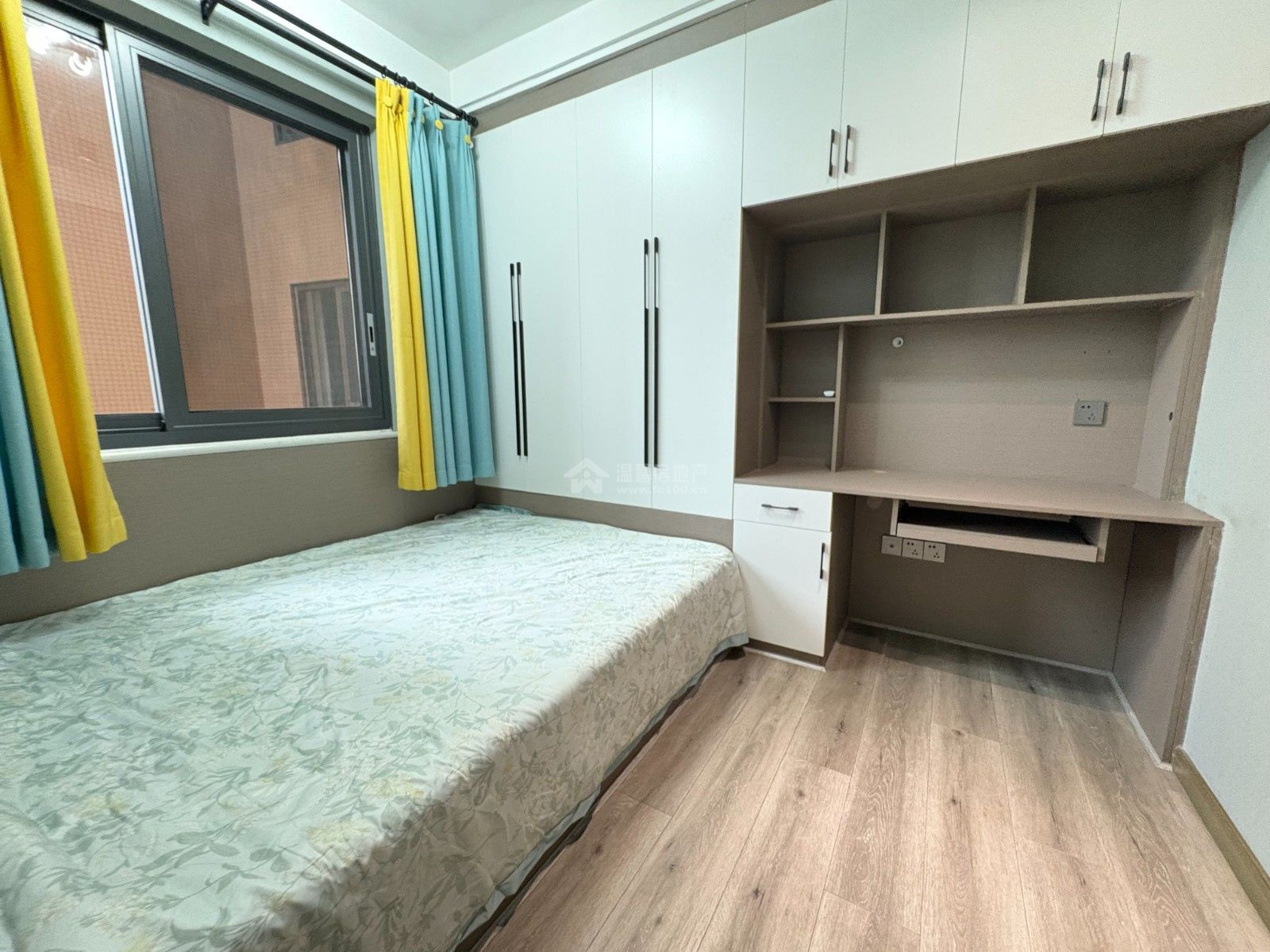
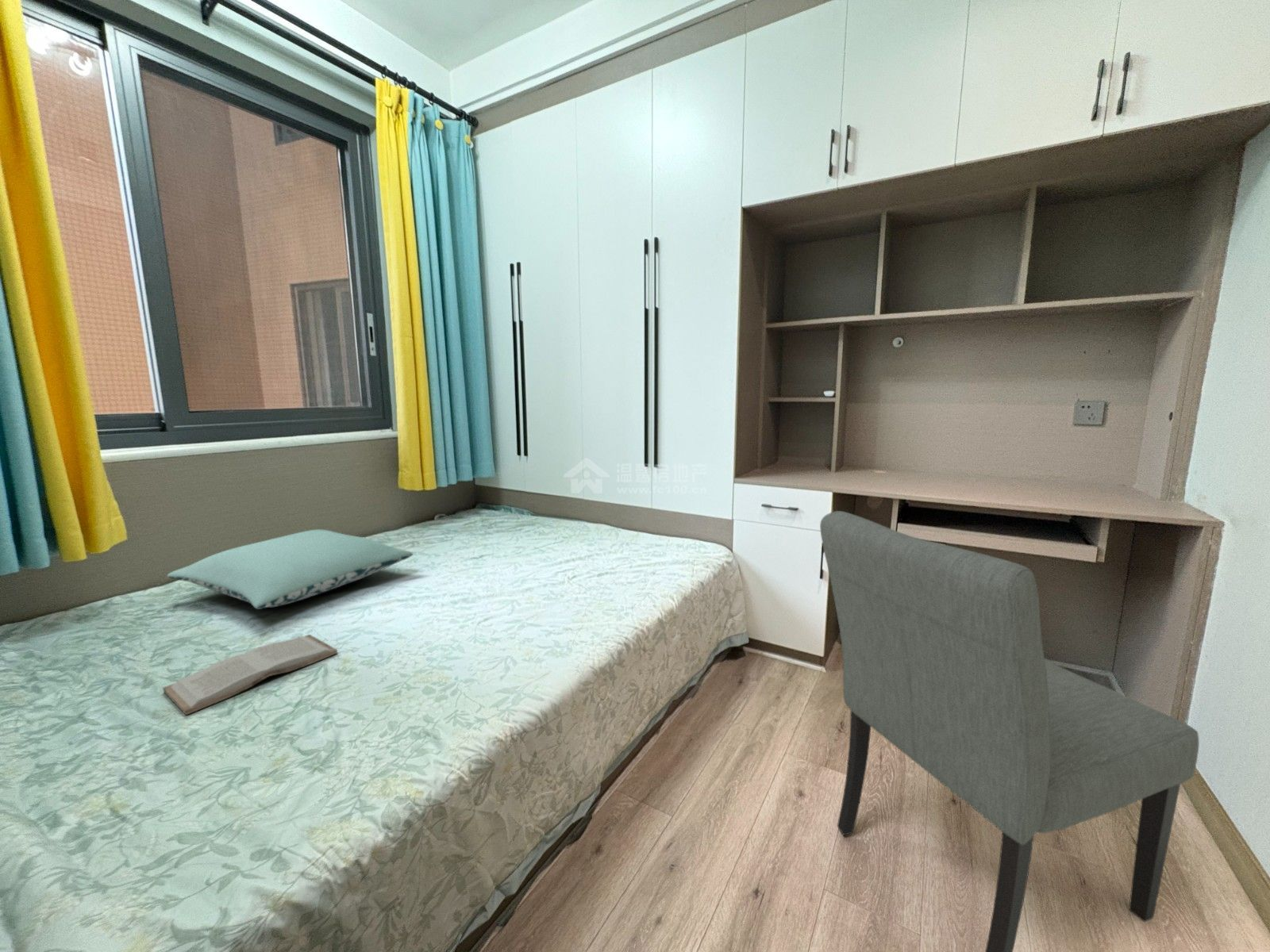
+ book (256, 665)
+ pillow (298, 564)
+ chair (981, 709)
